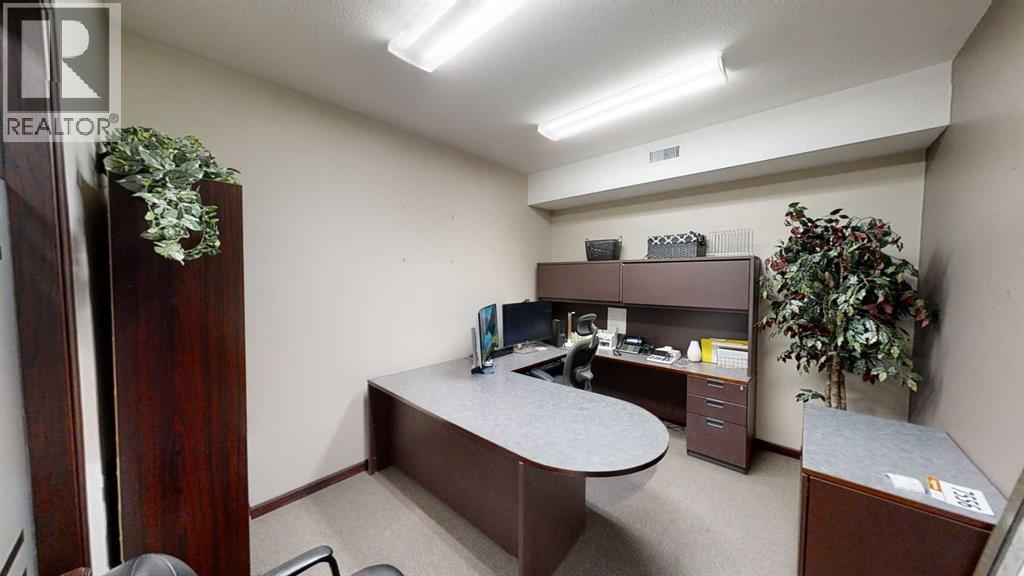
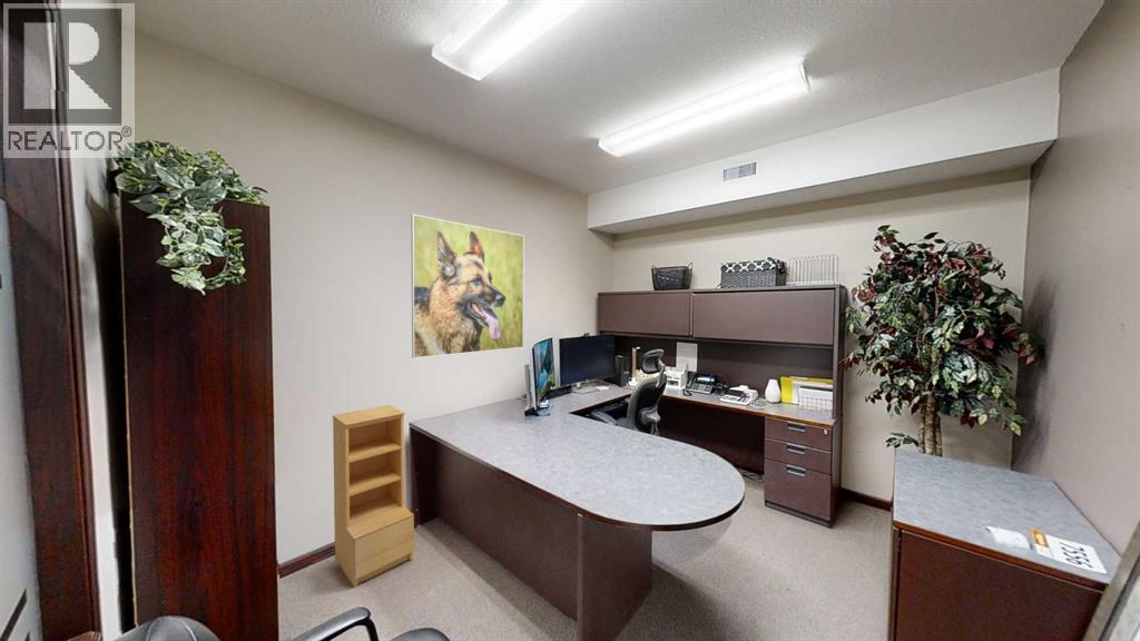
+ bookshelf (373, 487)
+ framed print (474, 289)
